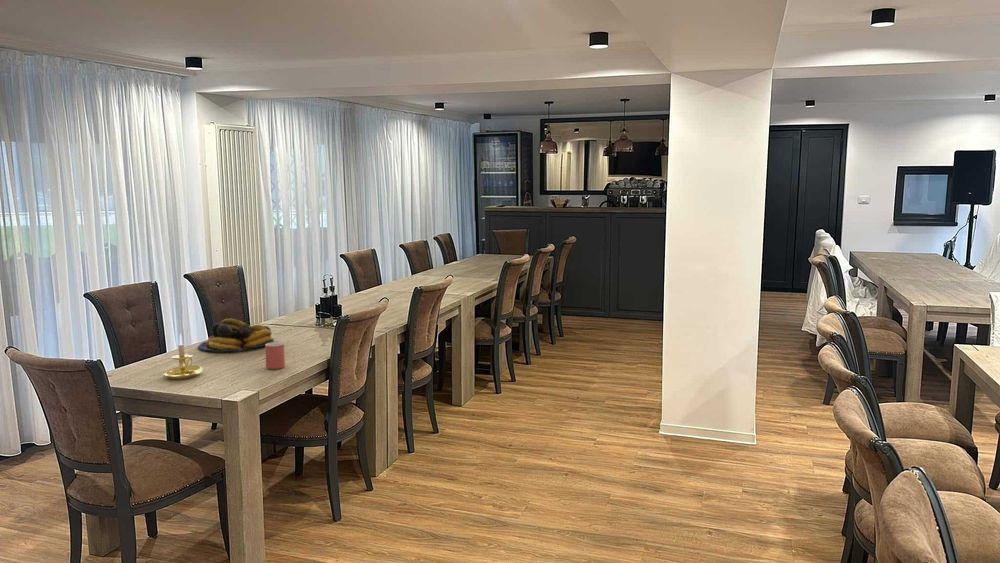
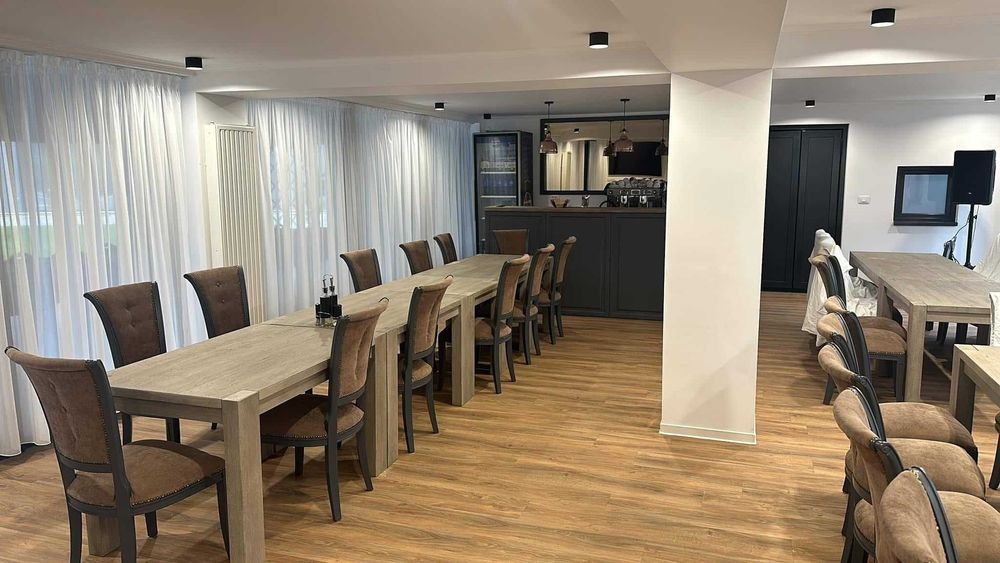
- candle holder (183, 353)
- fruit bowl (235, 331)
- mug (276, 354)
